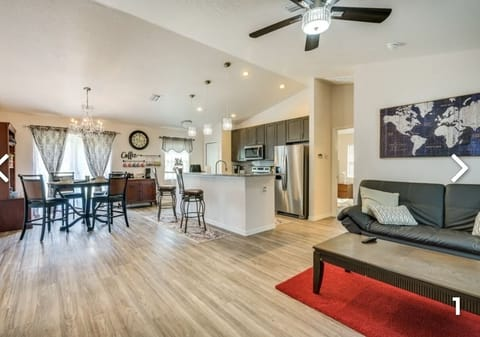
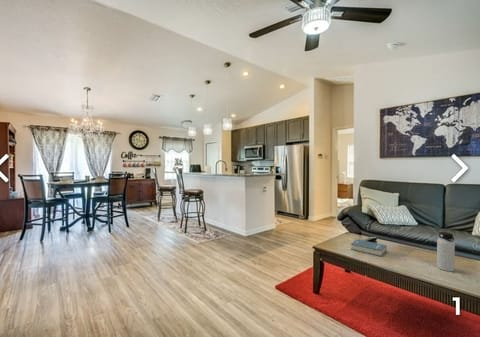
+ water bottle (445, 250)
+ hardback book (368, 247)
